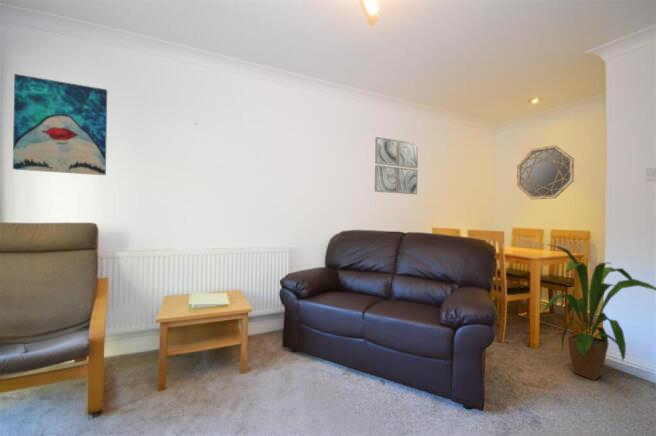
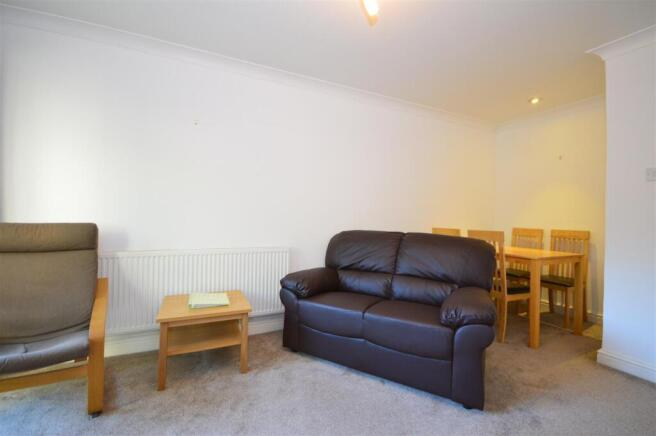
- wall art (396, 167)
- home mirror (543, 173)
- wall art (62, 127)
- house plant (601, 313)
